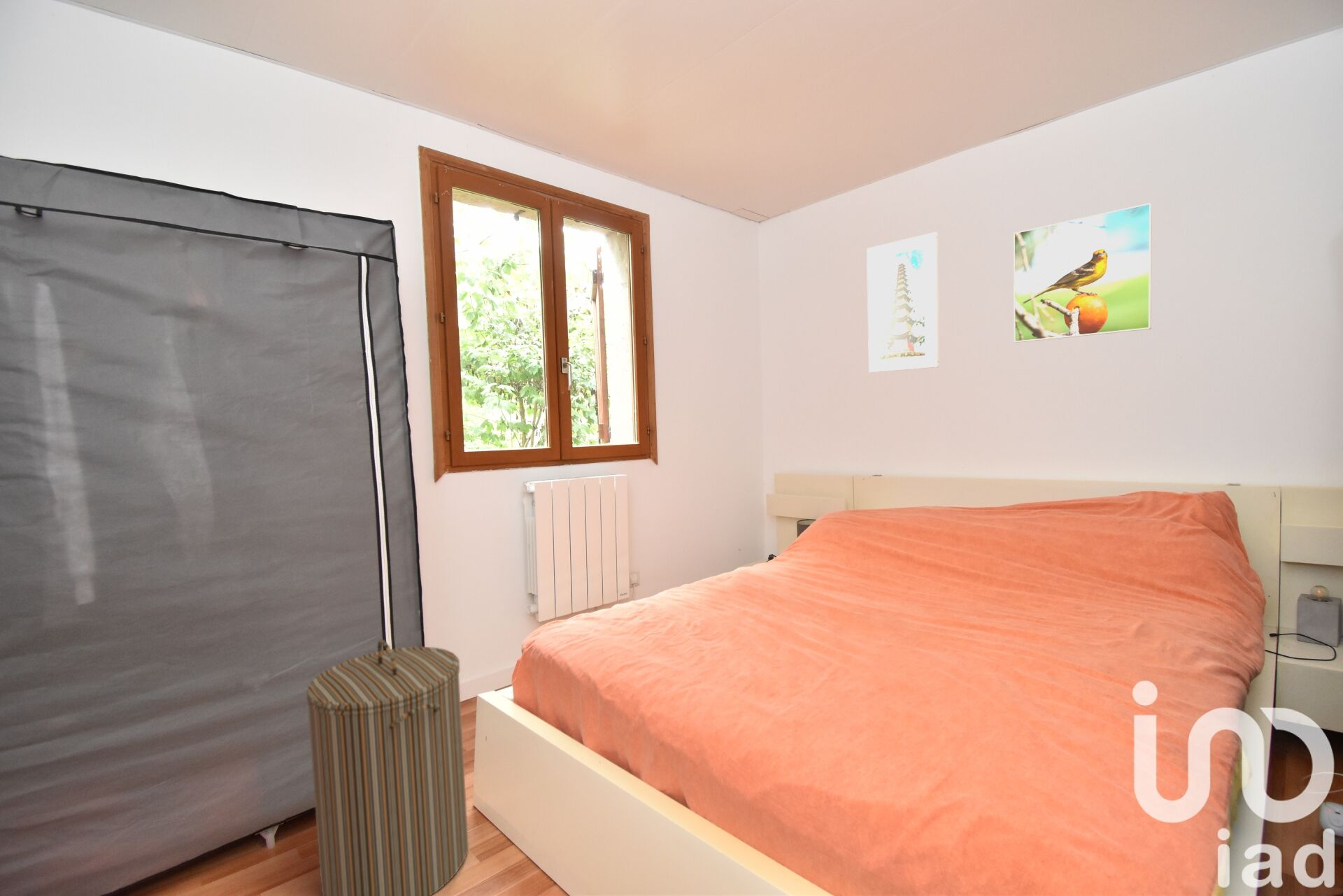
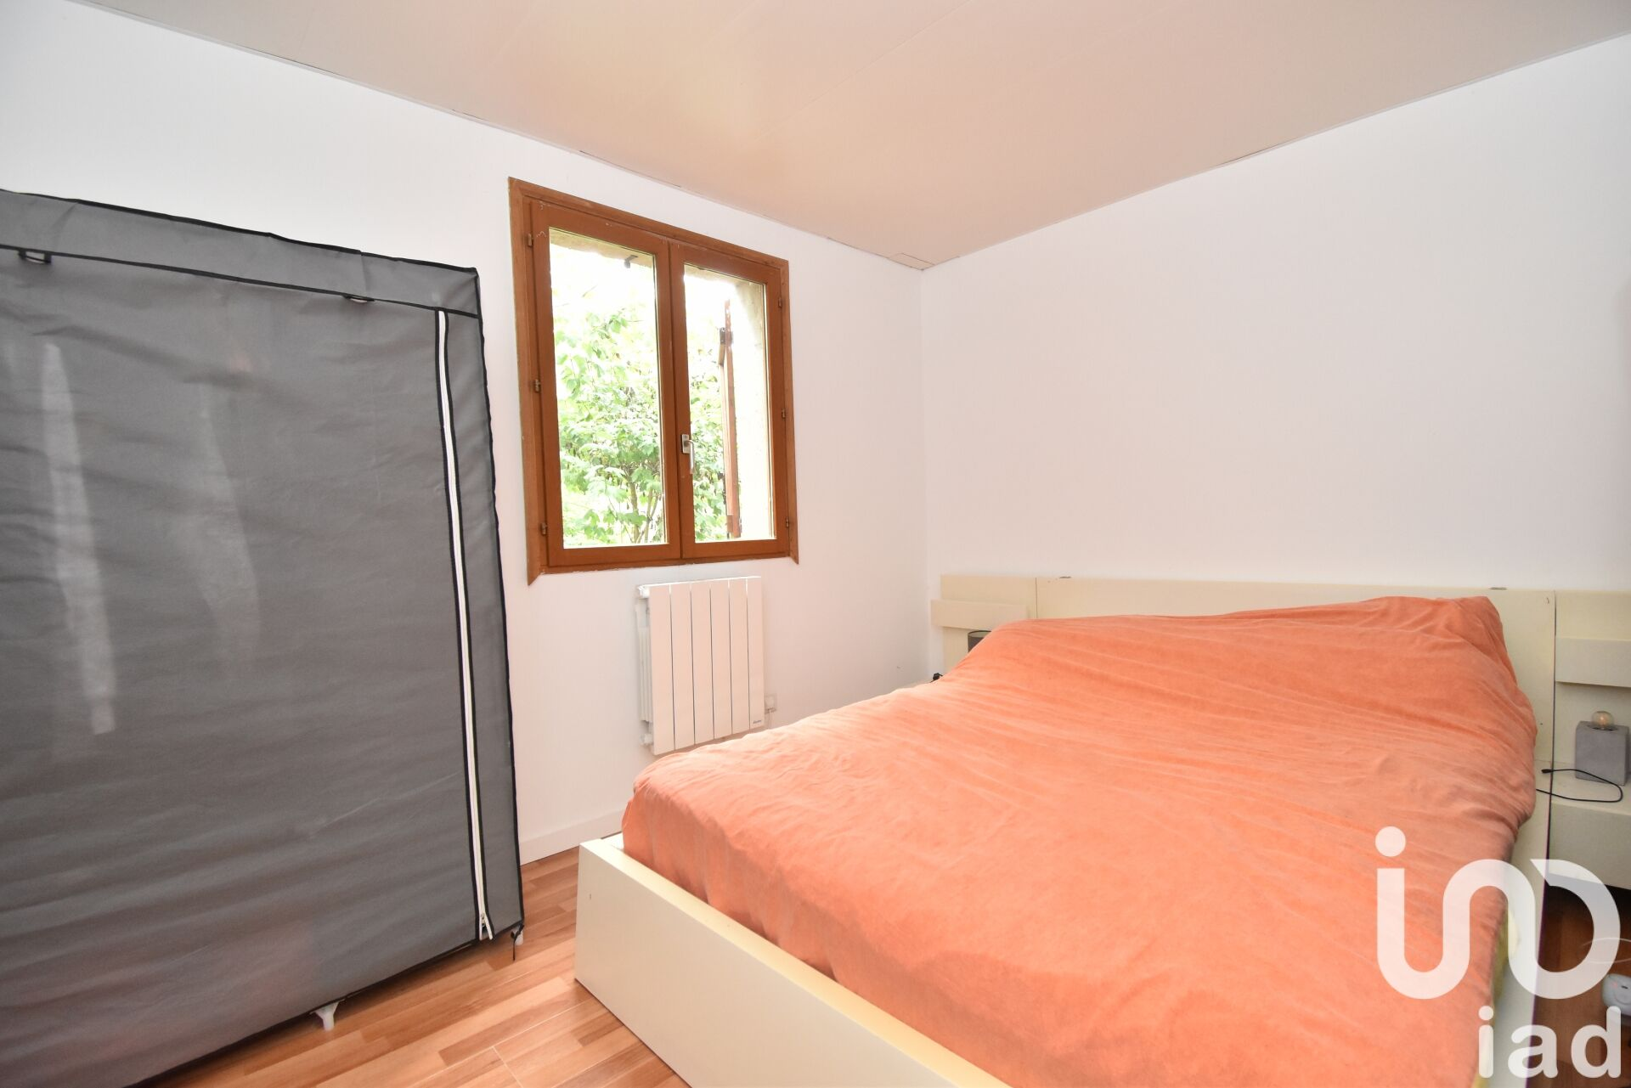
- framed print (1078, 278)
- laundry hamper (391, 754)
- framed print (902, 306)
